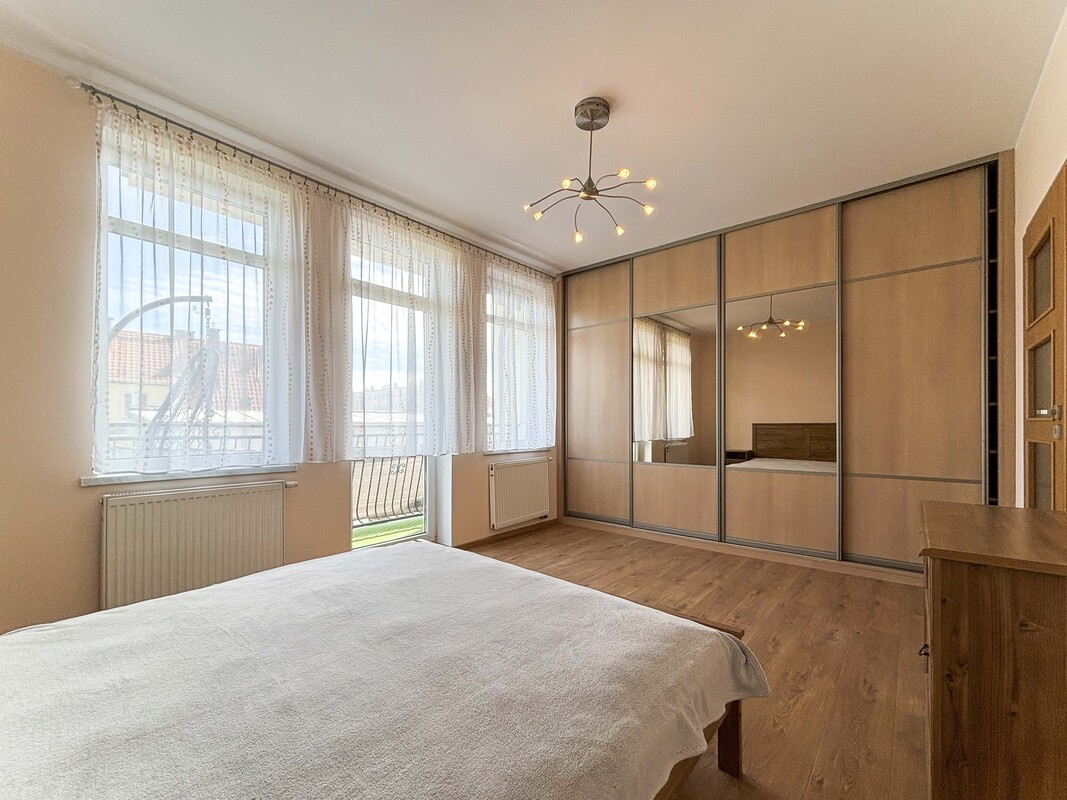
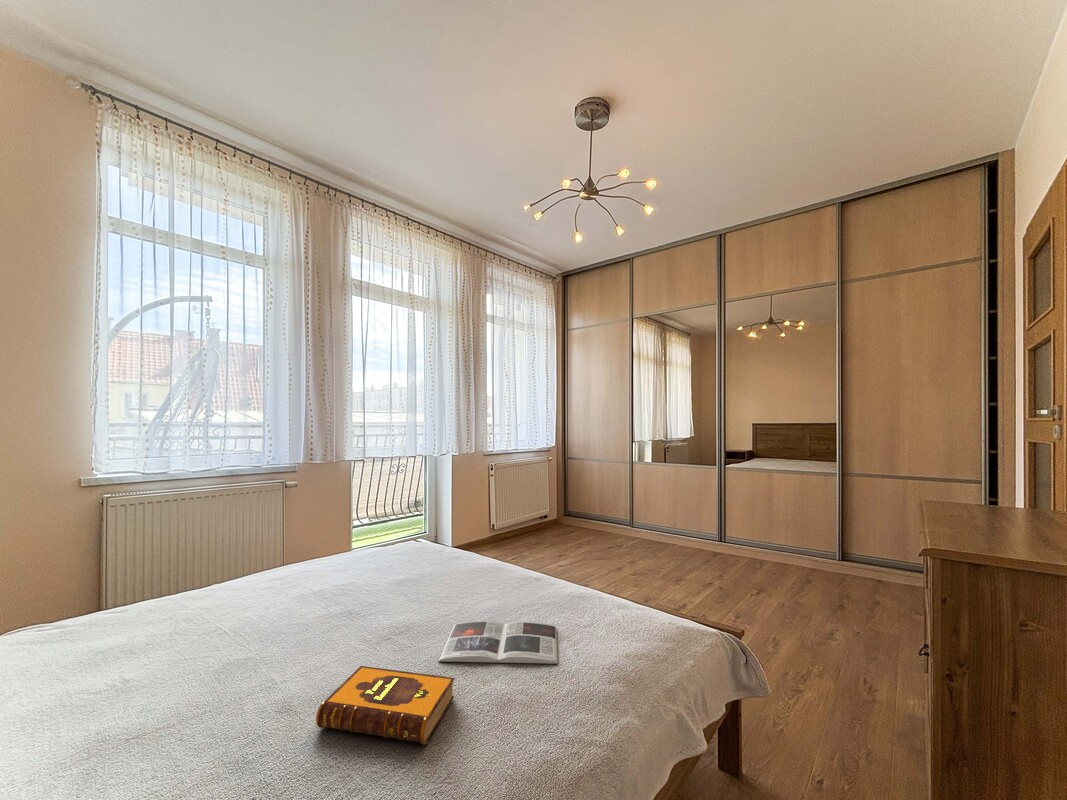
+ hardback book (388, 703)
+ magazine (501, 640)
